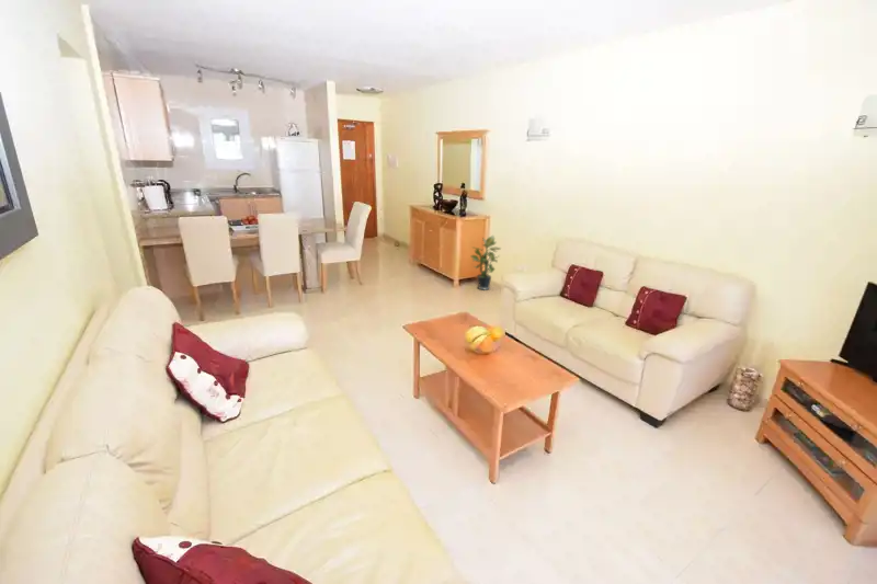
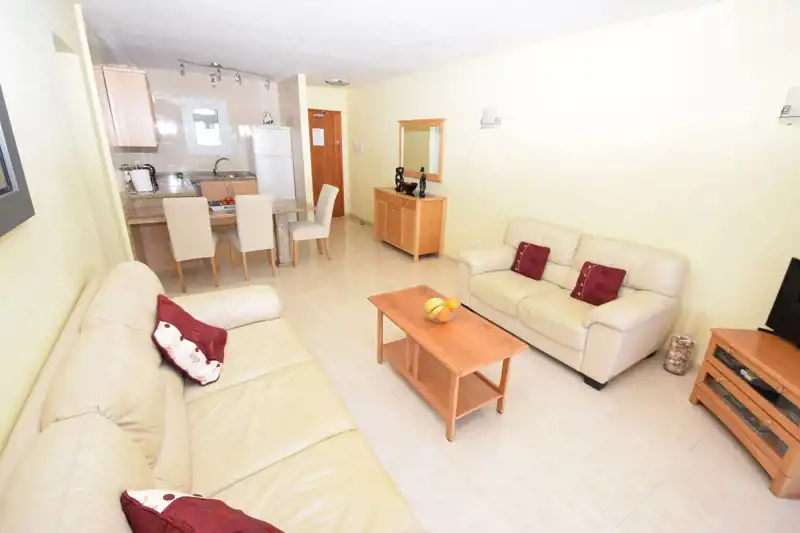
- potted plant (486, 262)
